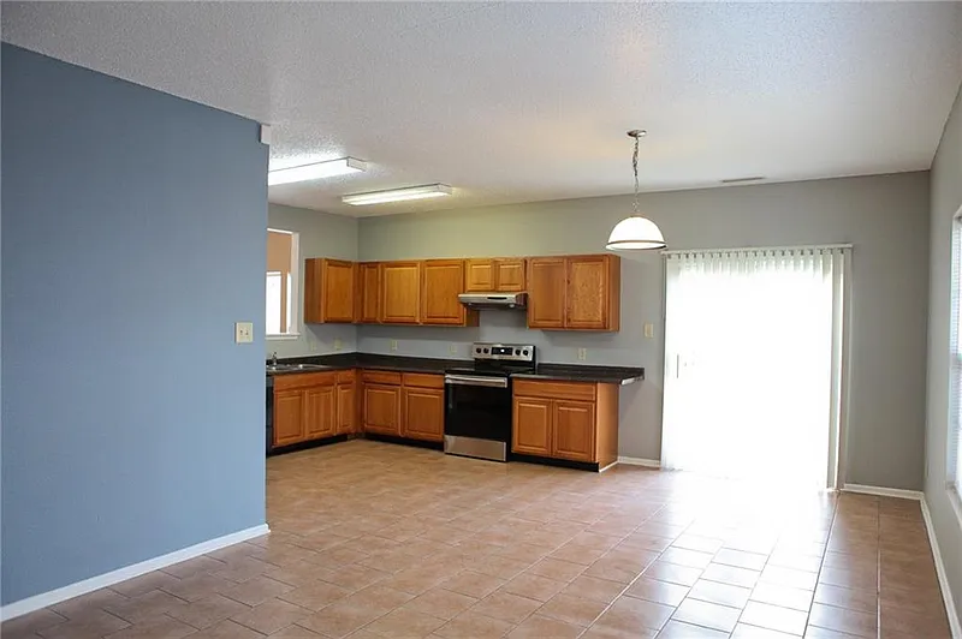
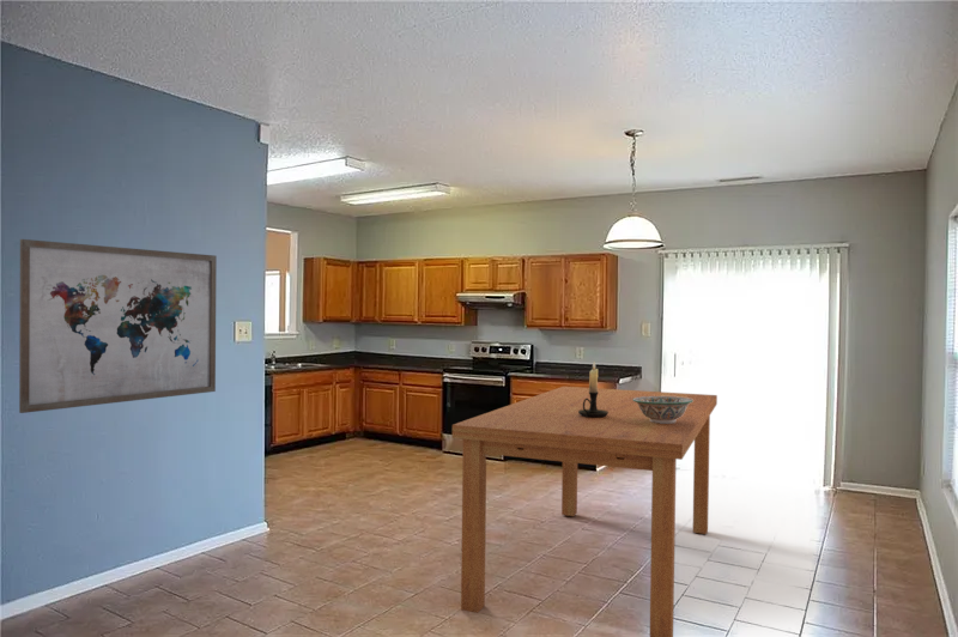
+ dining table (610, 466)
+ candle holder (592, 388)
+ wall art (129, 324)
+ decorative bowl (662, 410)
